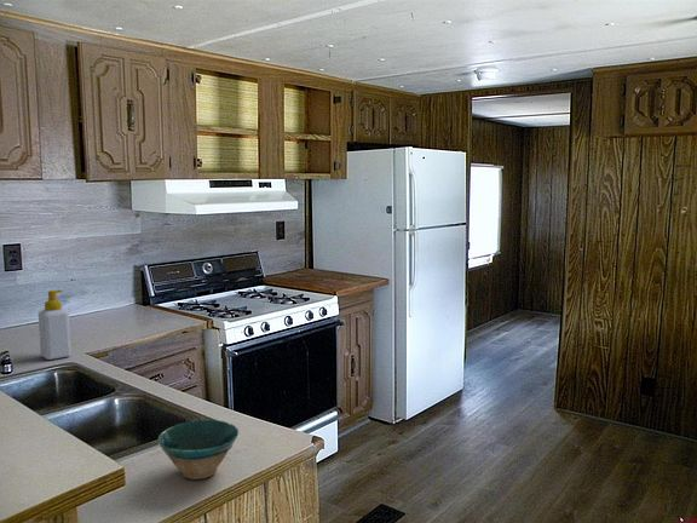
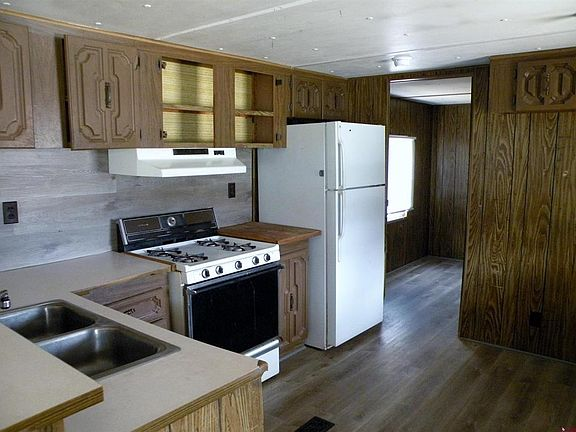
- soap bottle (53, 323)
- bowl (198, 452)
